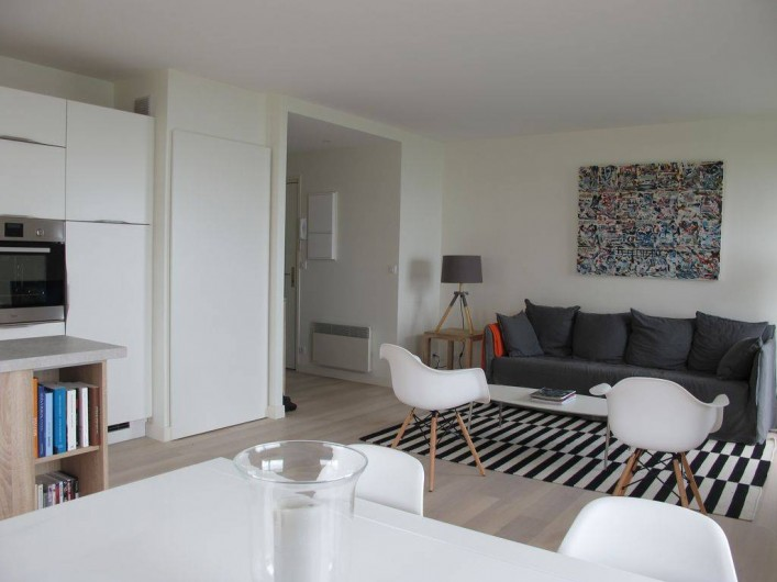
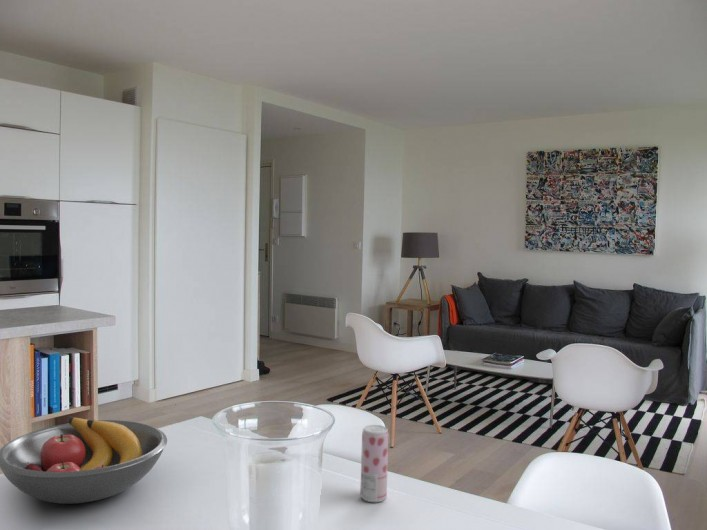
+ fruit bowl (85, 460)
+ beverage can (374, 462)
